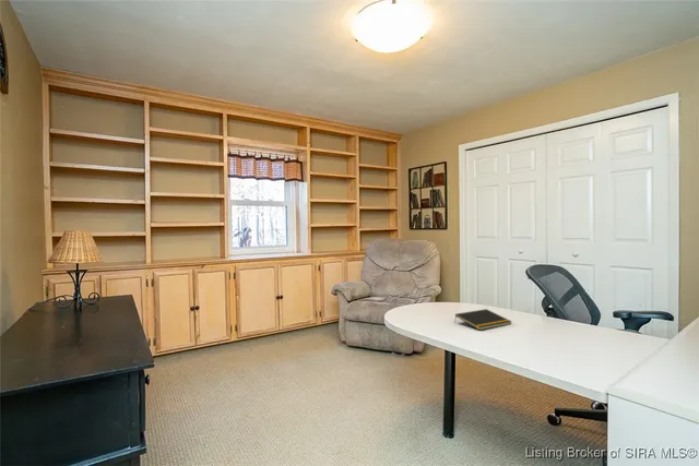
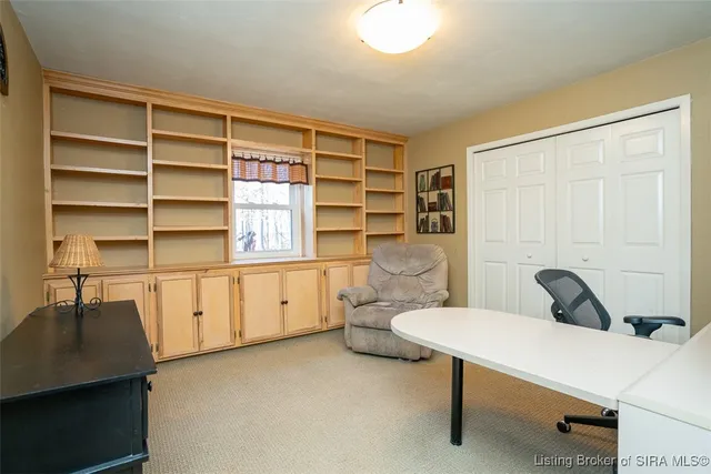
- notepad (483, 319)
